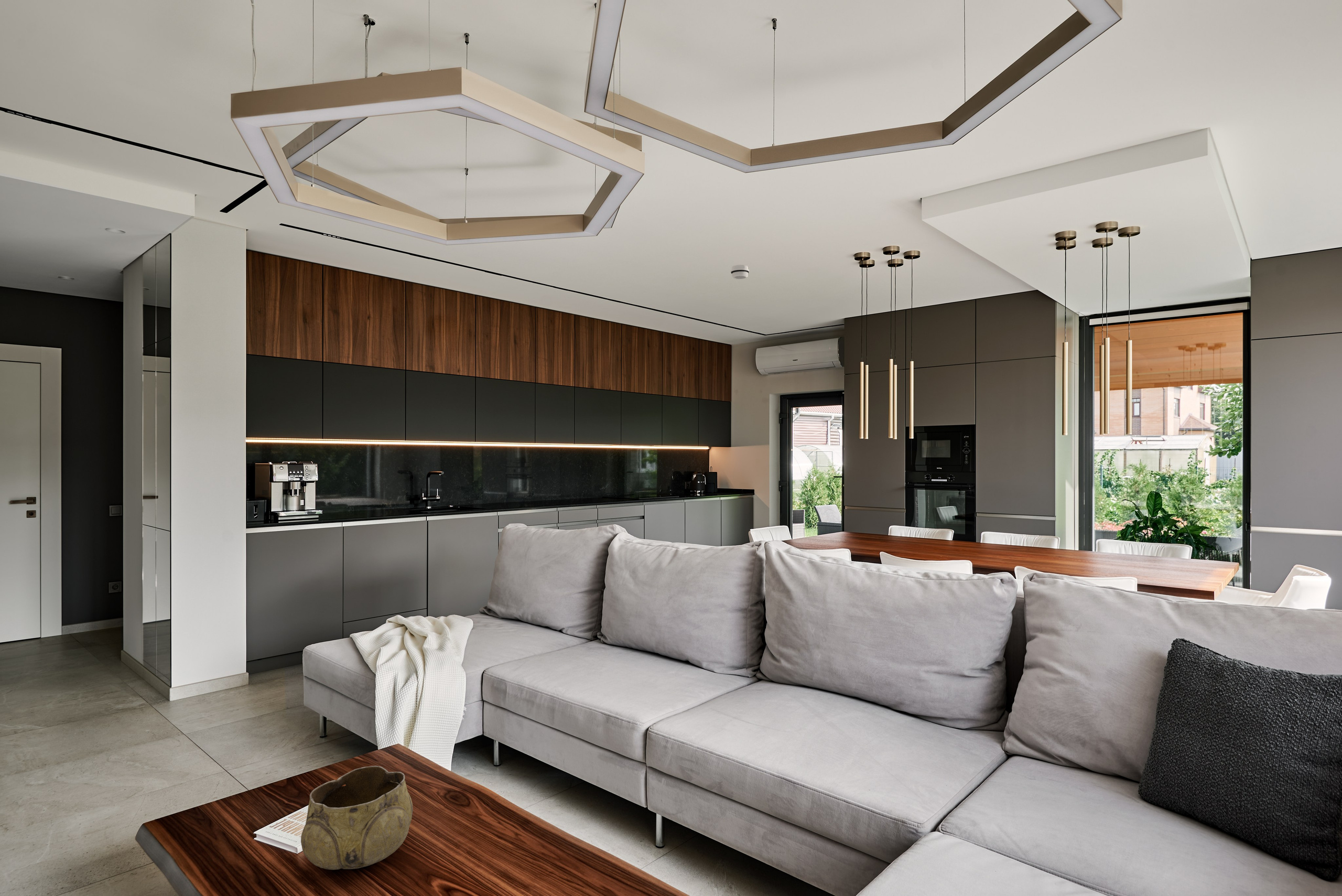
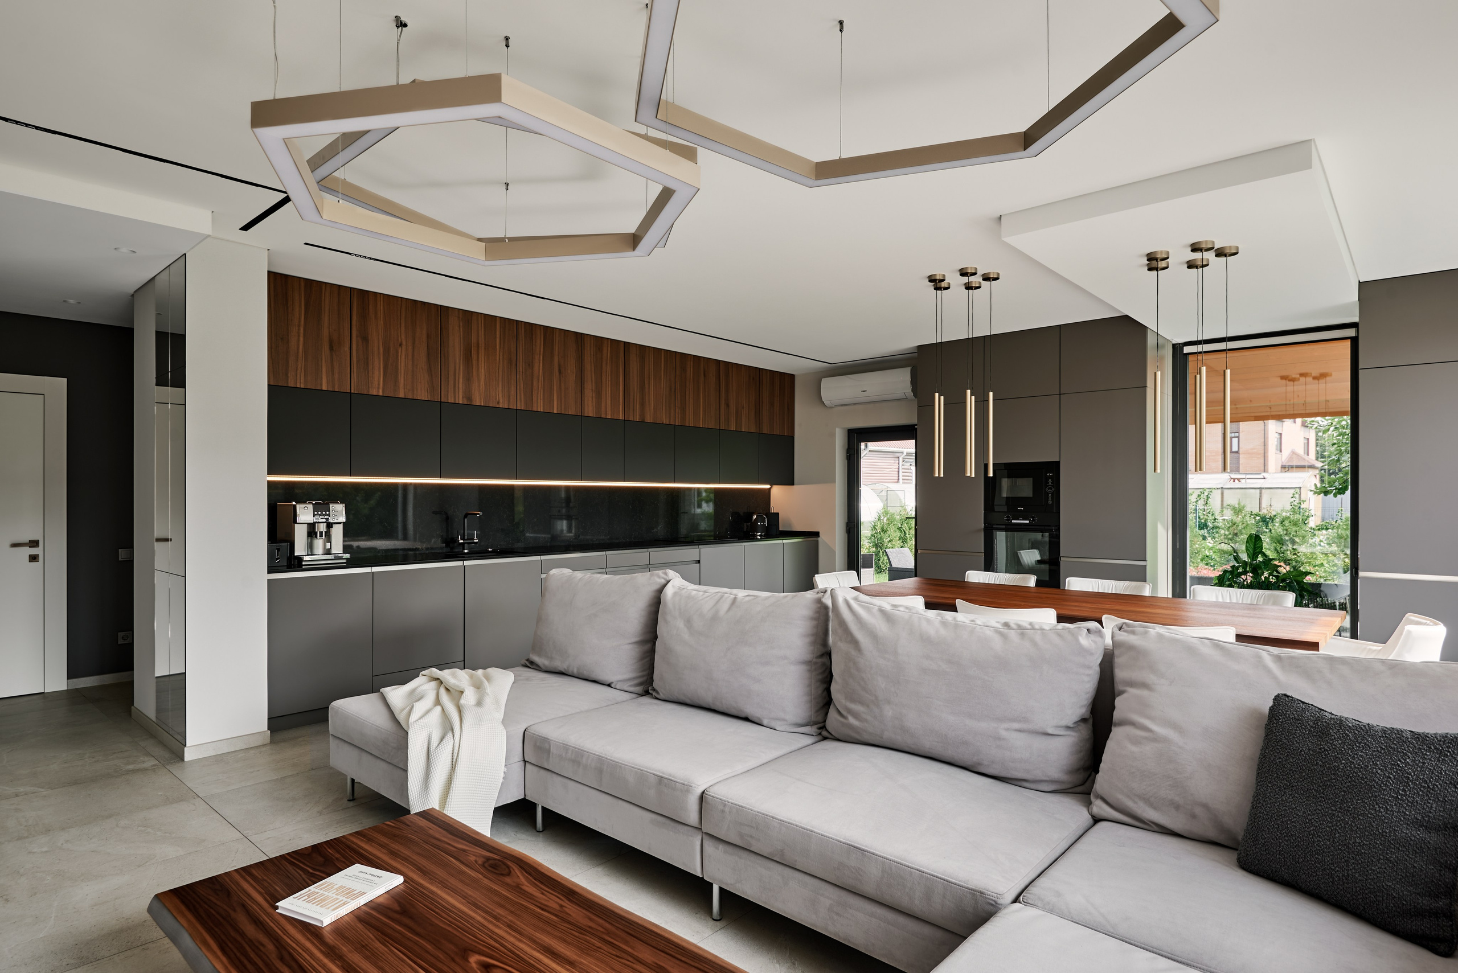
- decorative bowl (359, 821)
- smoke detector (740, 272)
